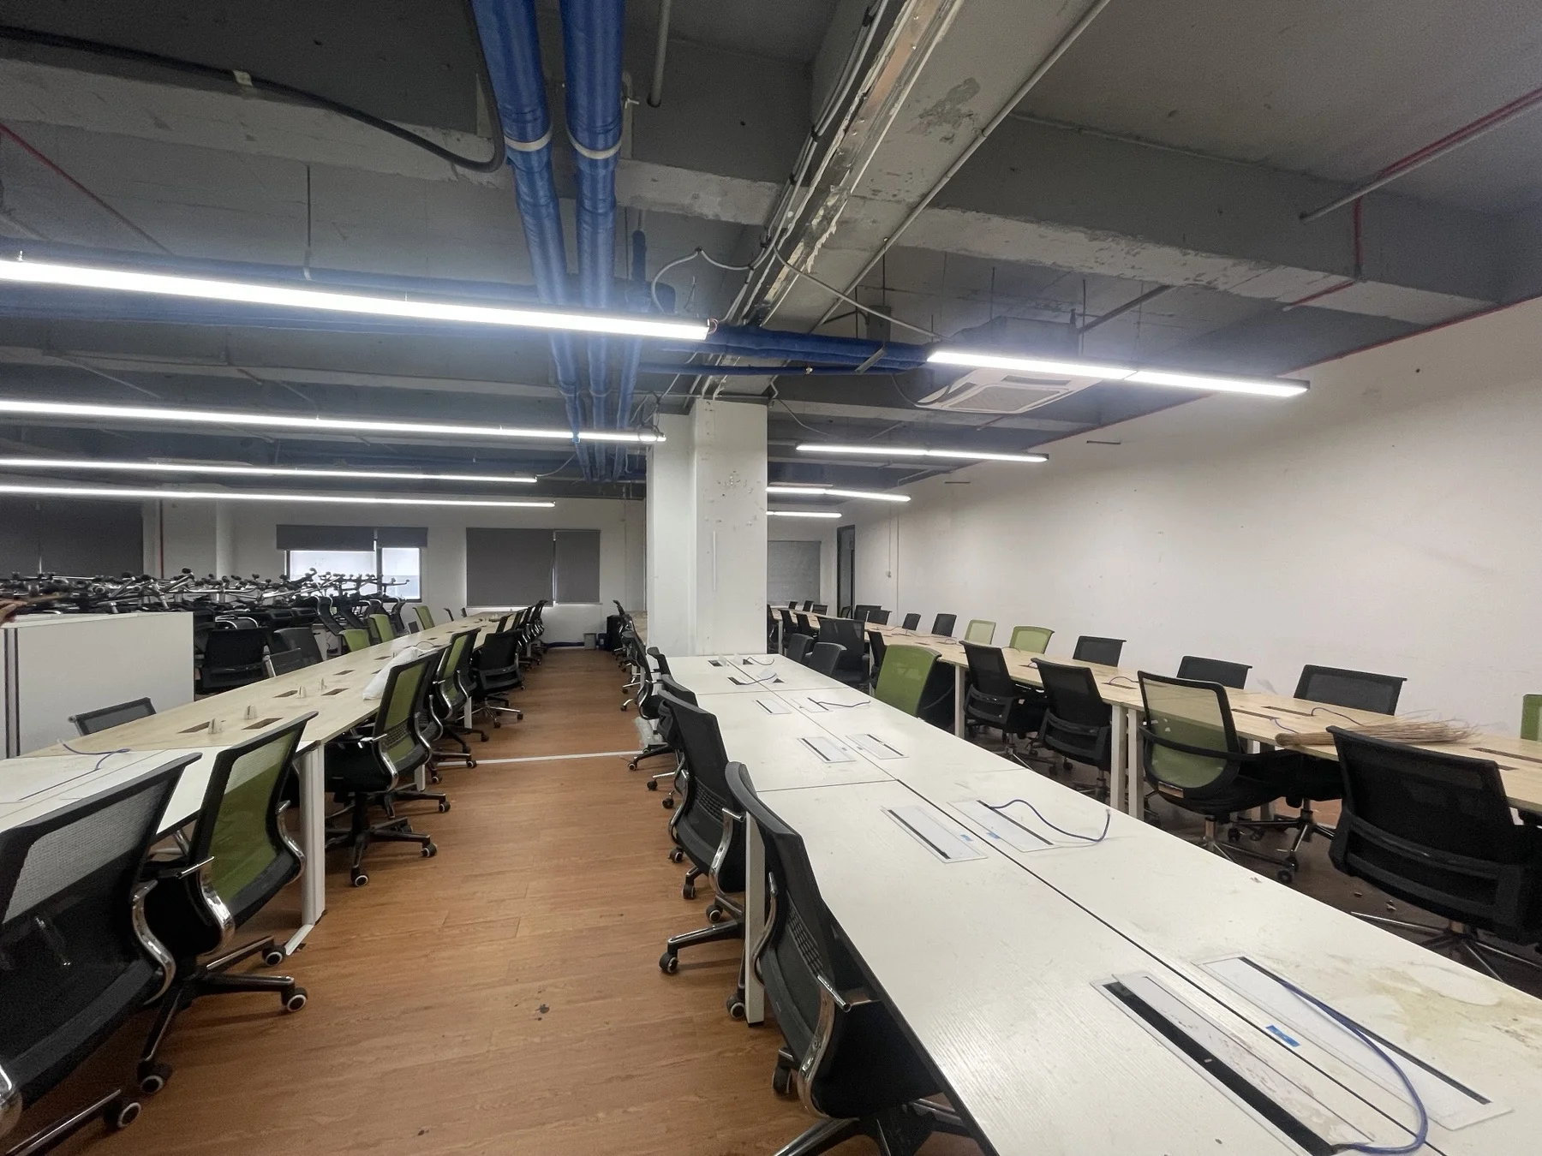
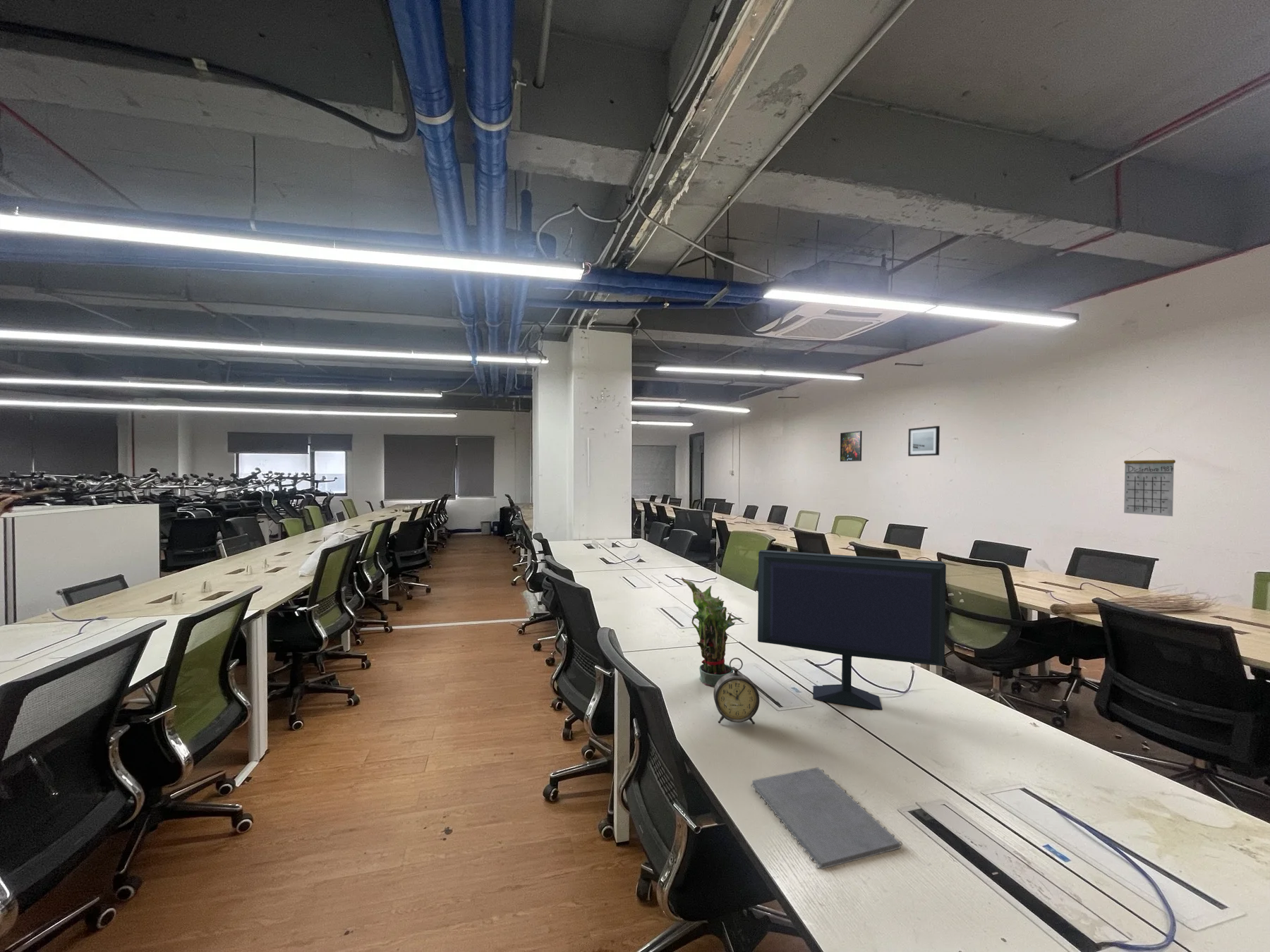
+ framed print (850, 446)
+ notepad (819, 811)
+ alarm clock (735, 689)
+ potted plant (709, 629)
+ wall art (923, 441)
+ calendar (1148, 481)
+ computer monitor (845, 626)
